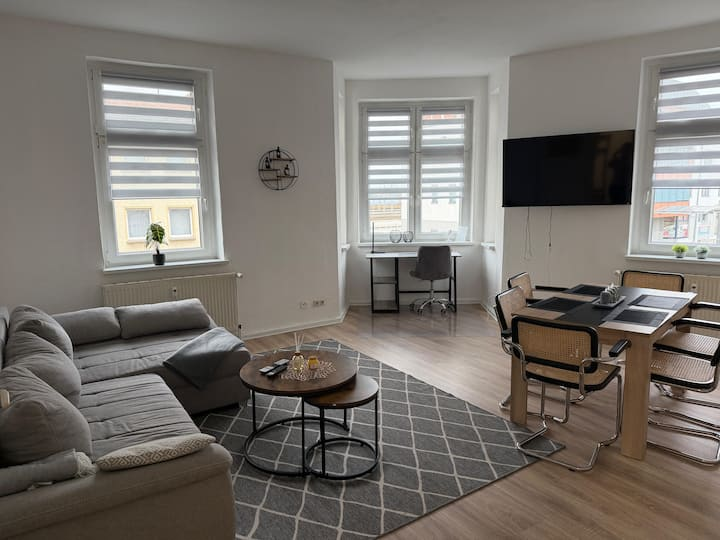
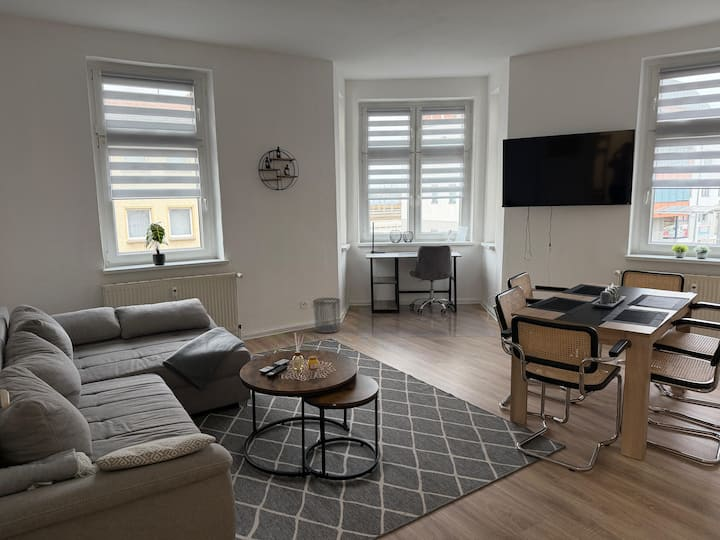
+ waste bin (327, 315)
